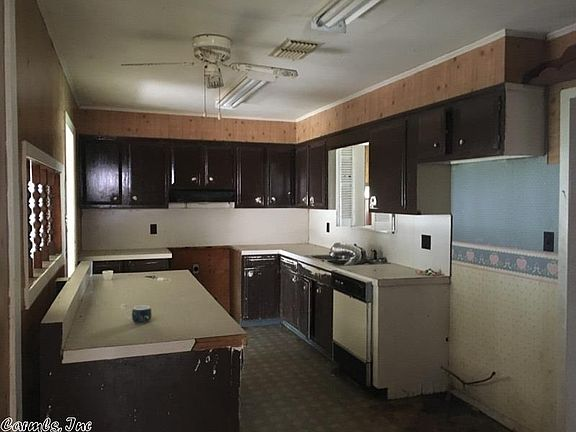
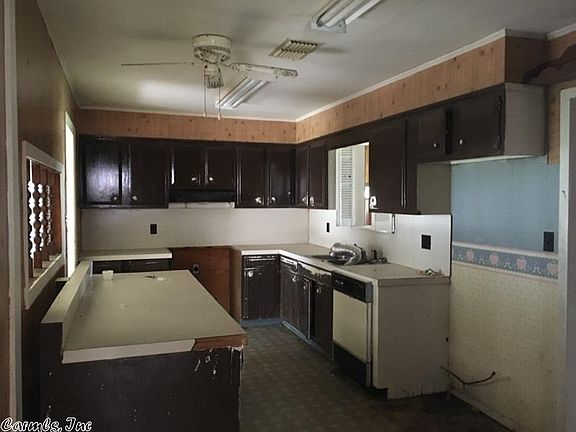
- mug (138, 314)
